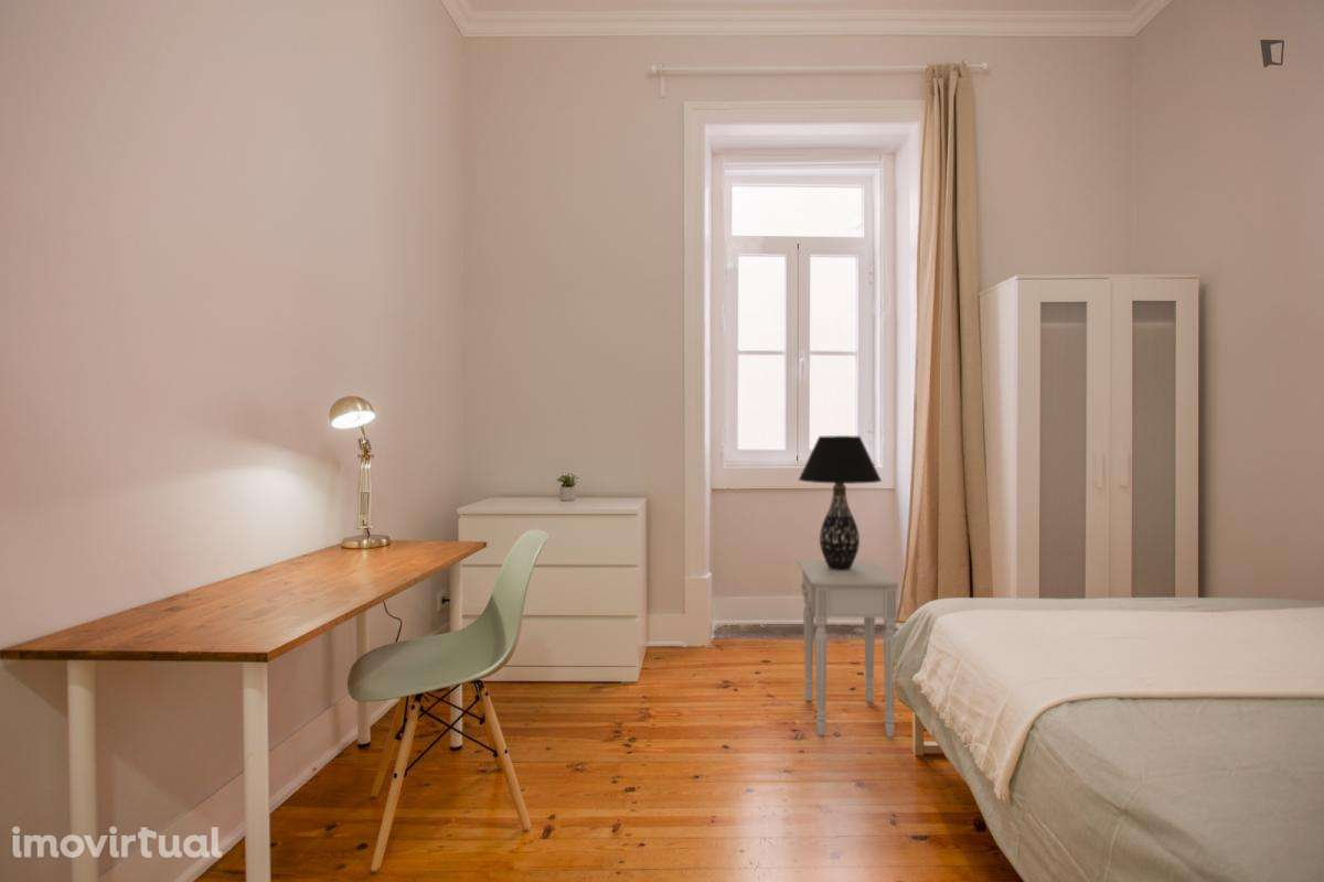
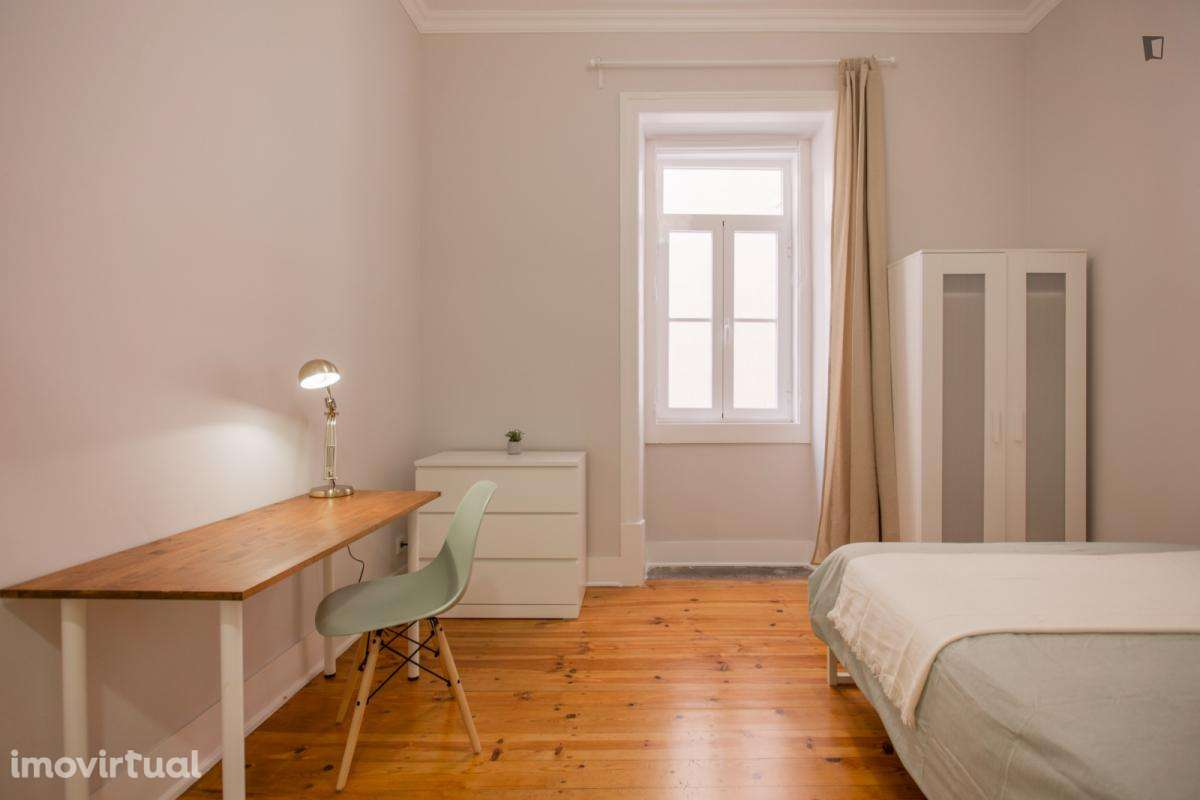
- nightstand (826, 644)
- table lamp (839, 502)
